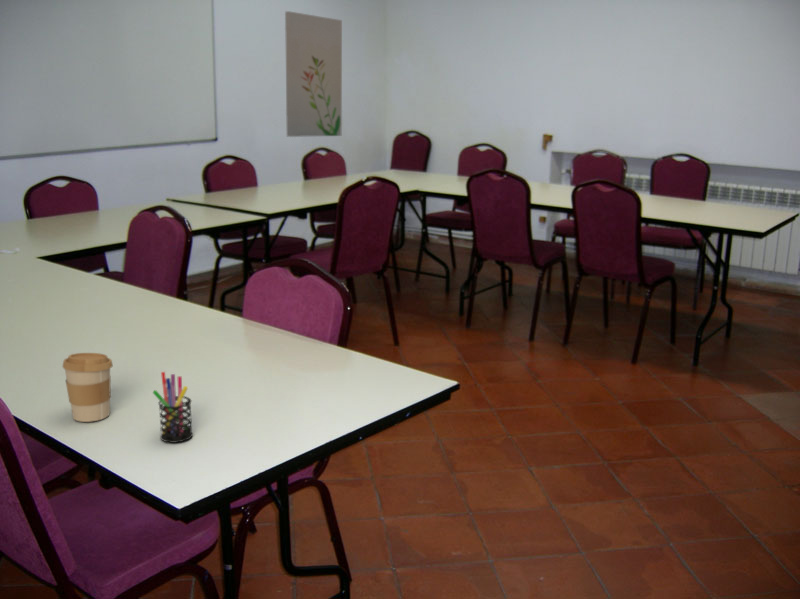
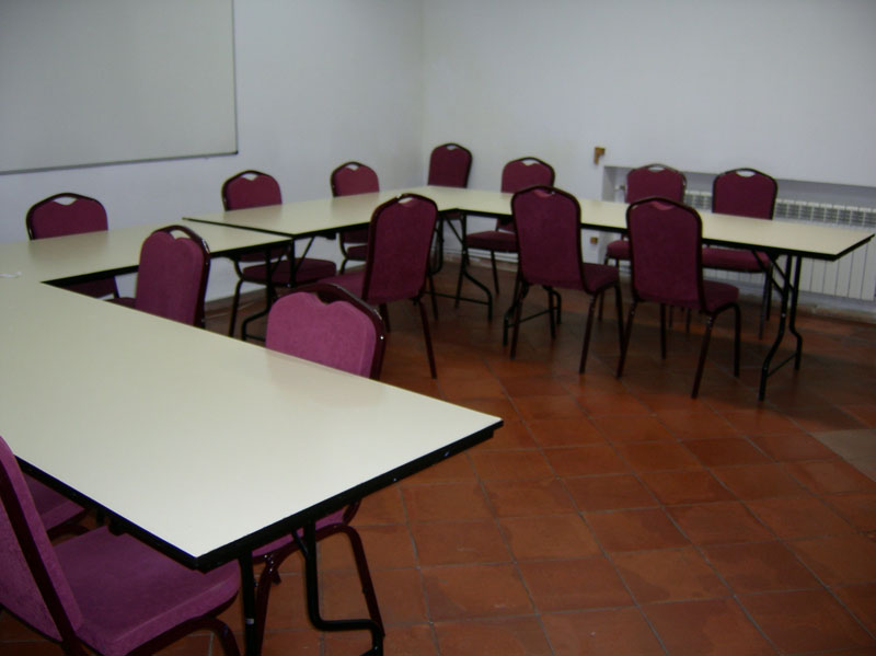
- pen holder (170, 406)
- wall art (314, 77)
- coffee cup (89, 385)
